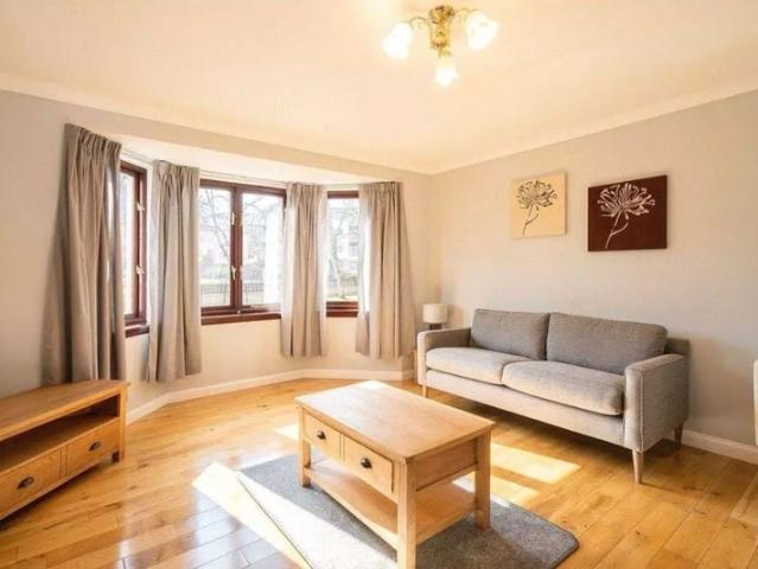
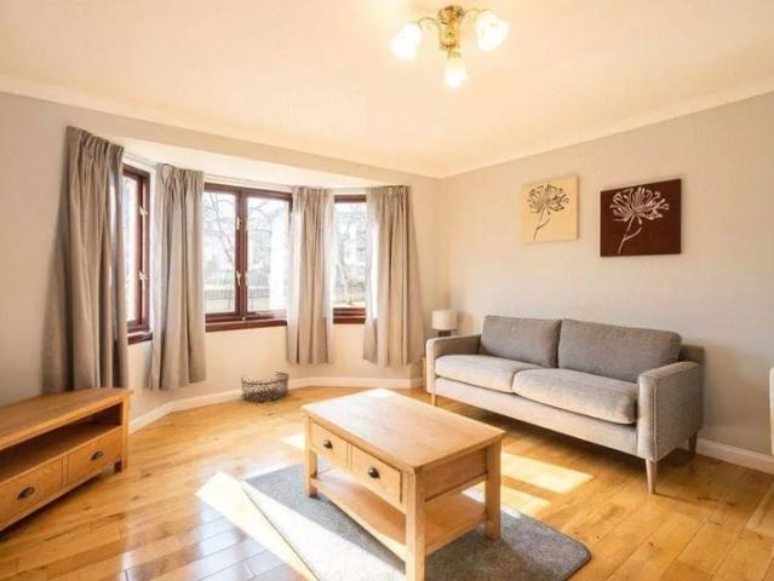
+ basket (265, 386)
